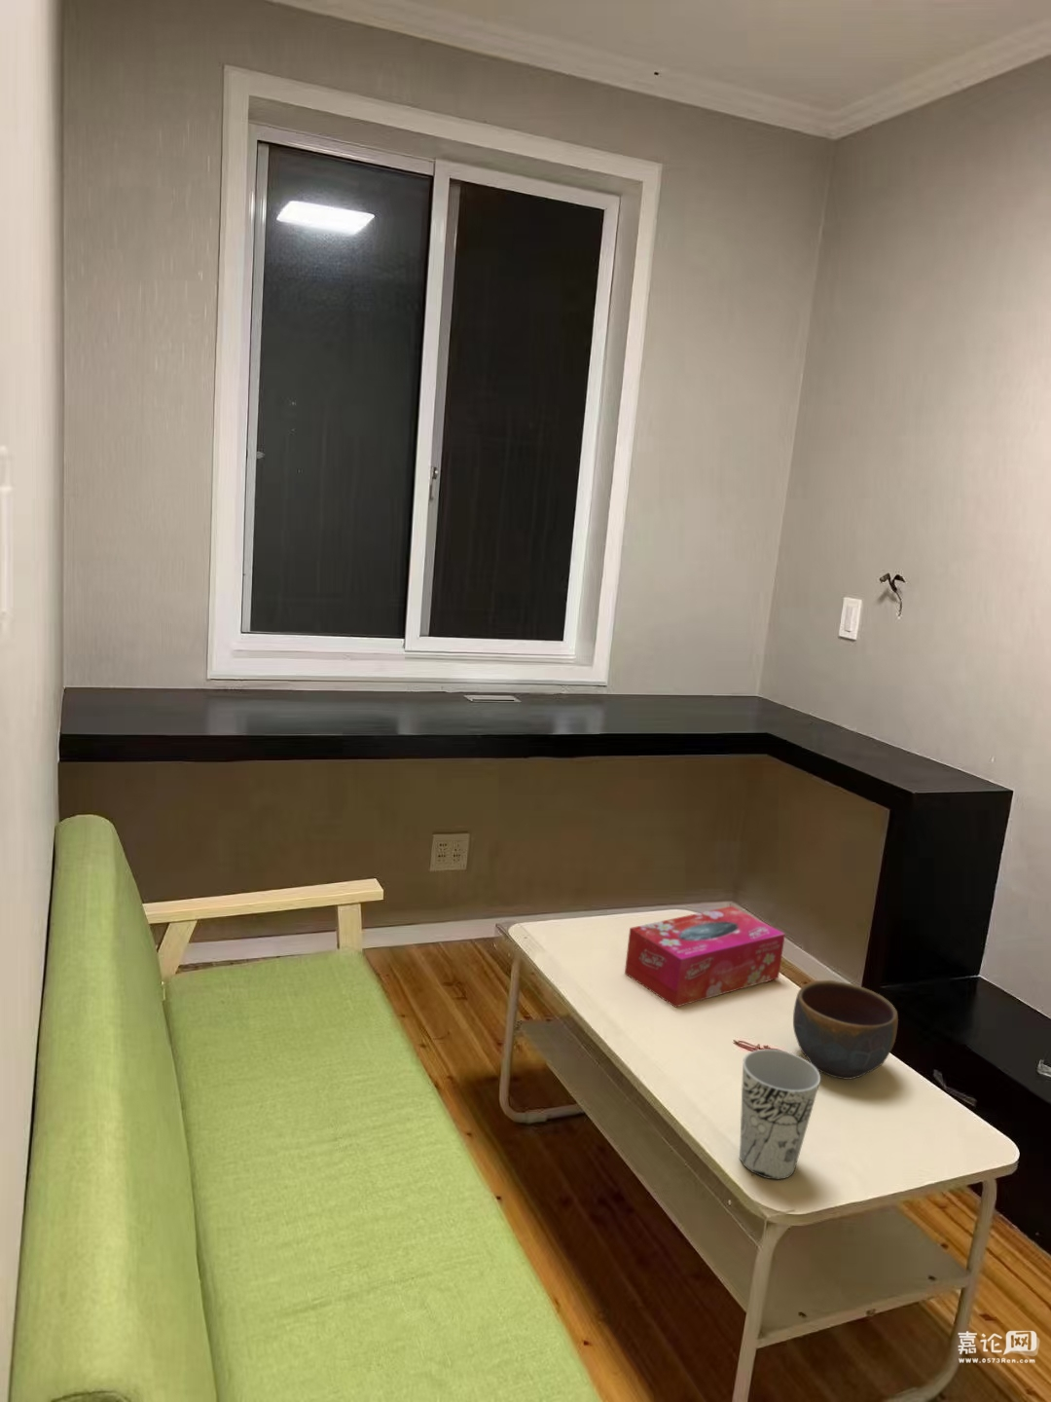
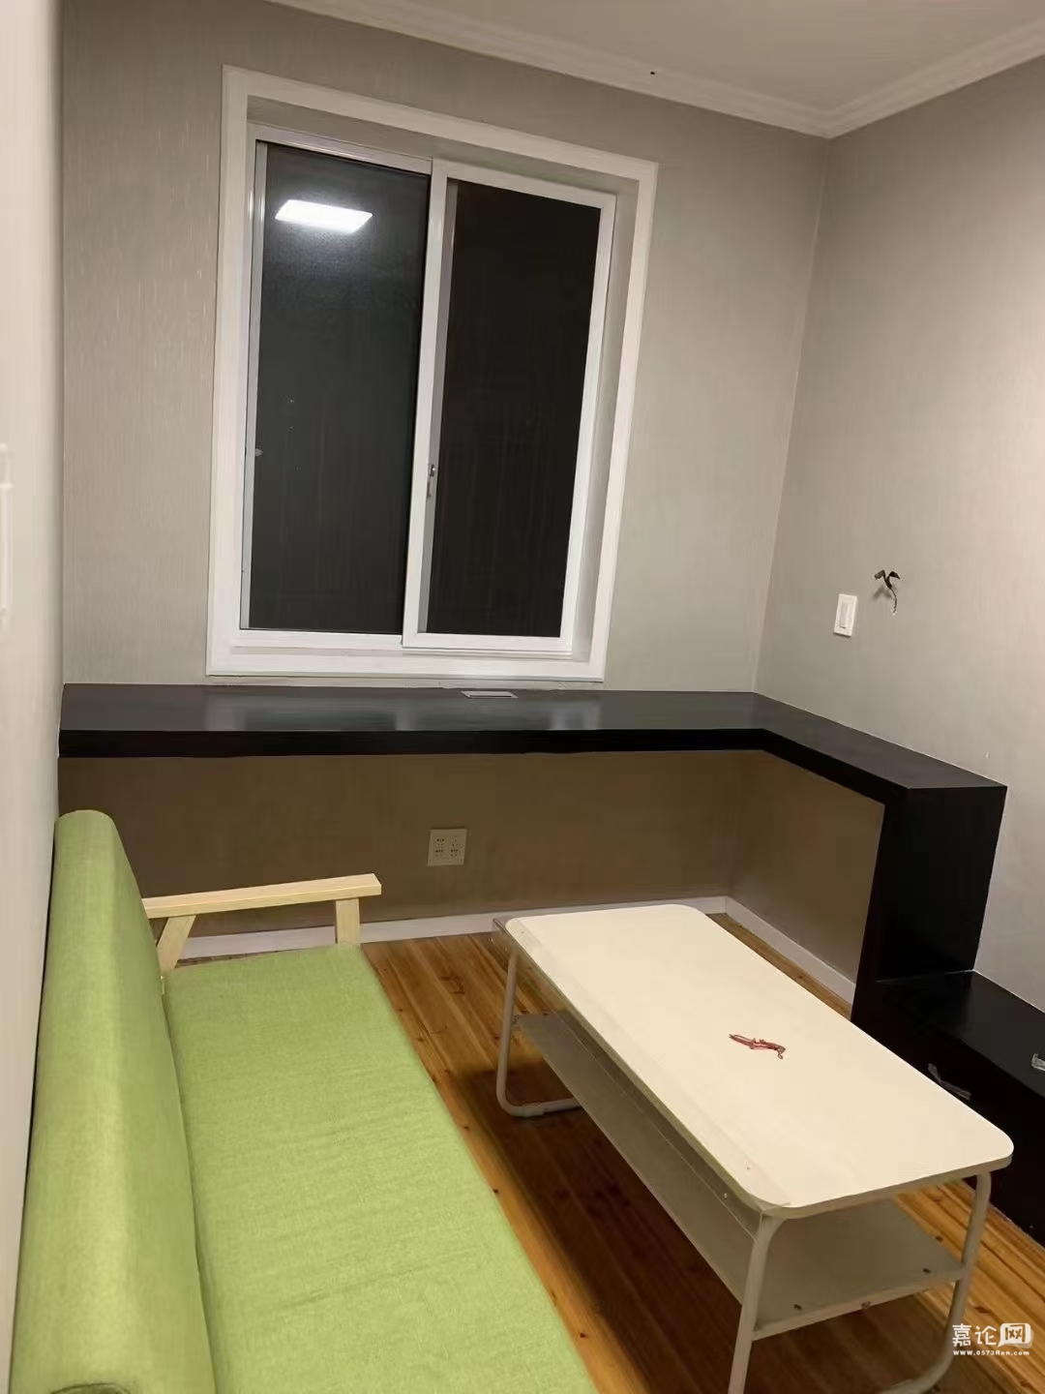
- cup (774, 1116)
- tissue box (704, 953)
- bowl (841, 1033)
